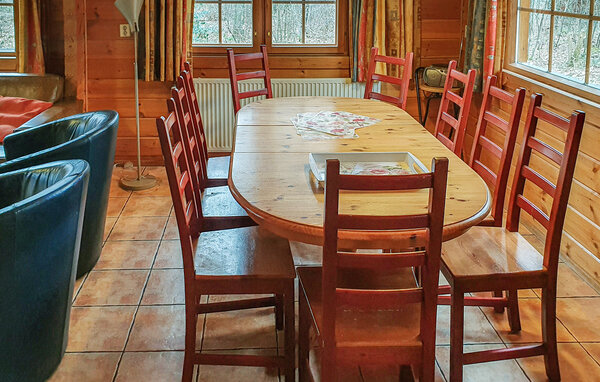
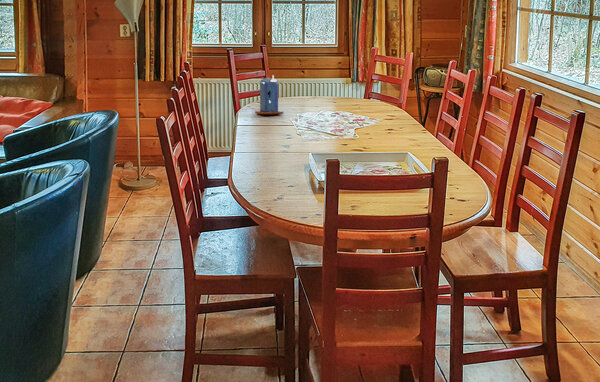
+ candle (269, 94)
